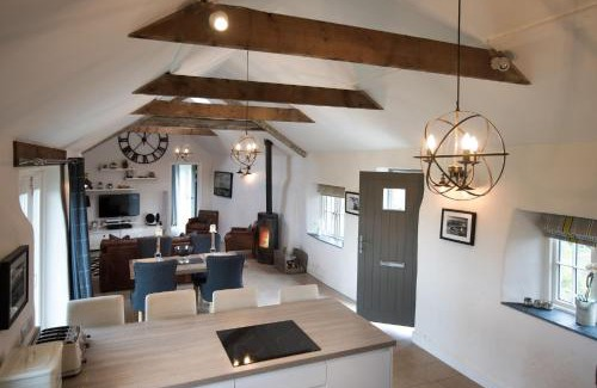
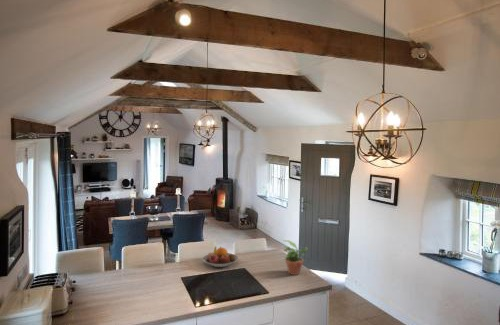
+ fruit bowl (220, 256)
+ potted plant (297, 257)
